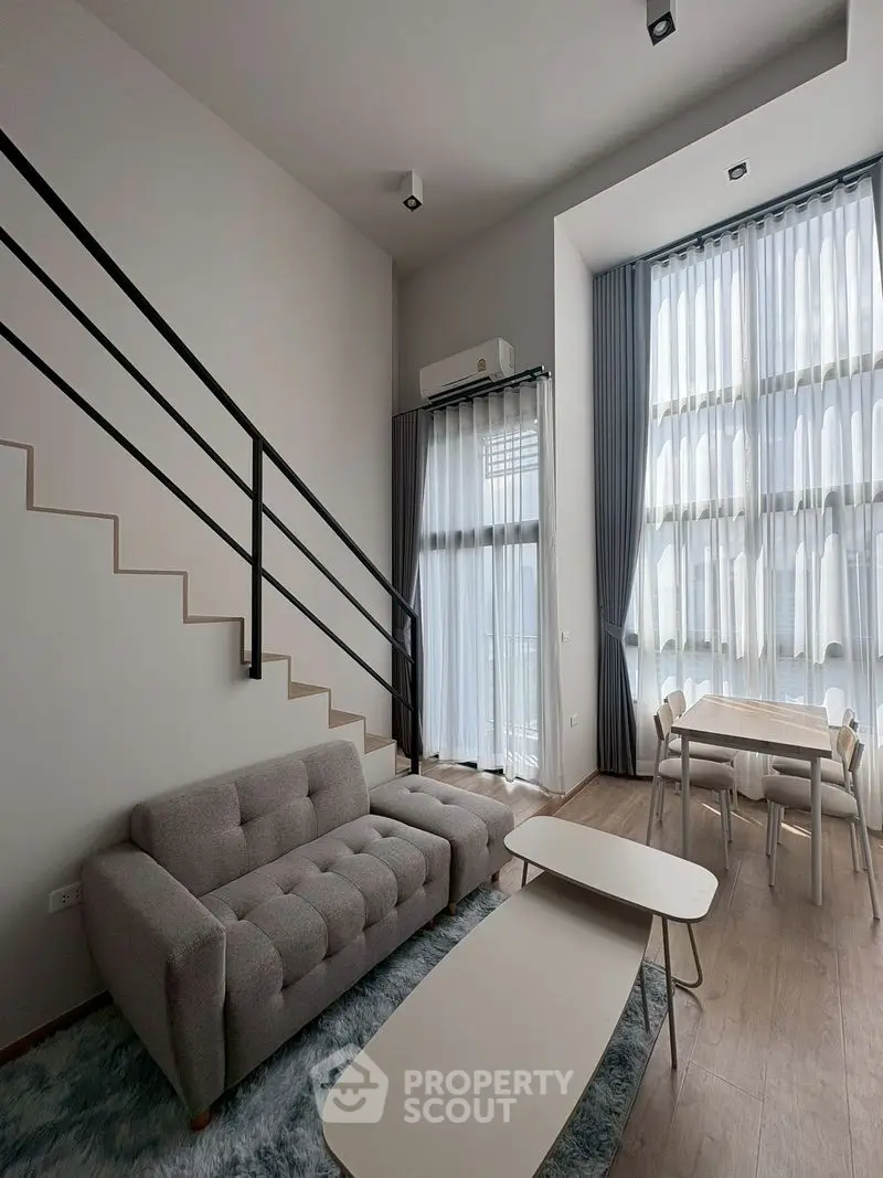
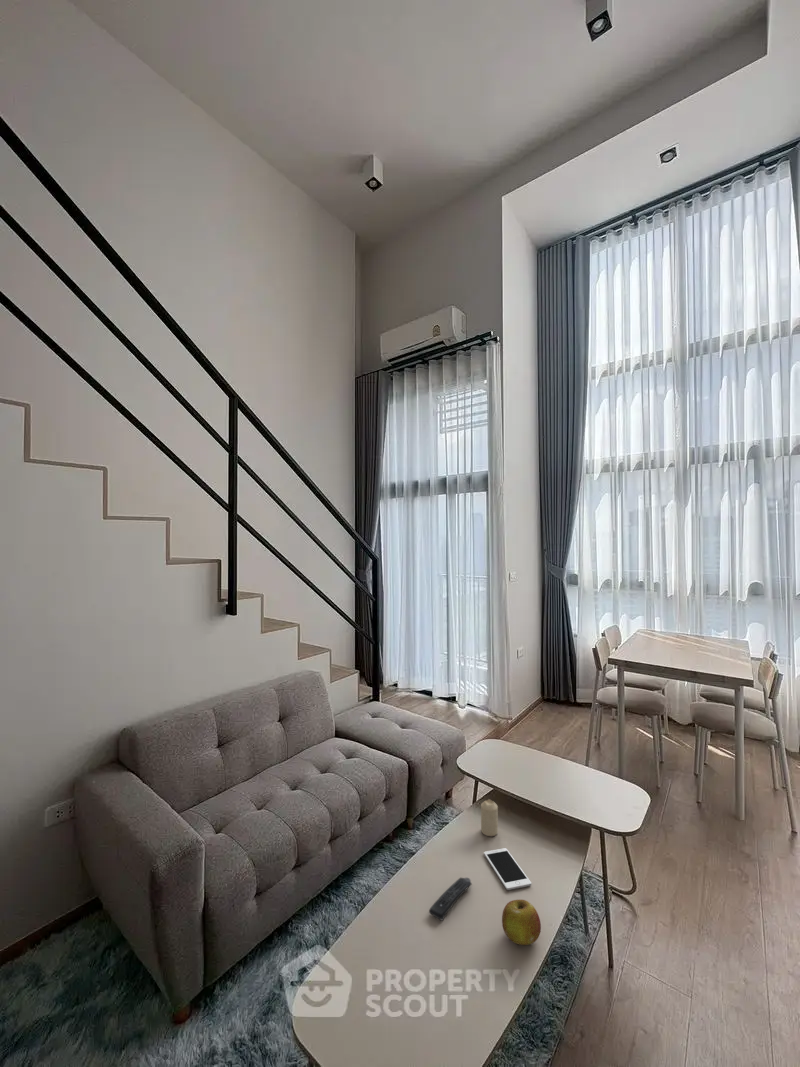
+ candle (489, 816)
+ cell phone (506, 867)
+ fruit (521, 921)
+ remote control (452, 895)
